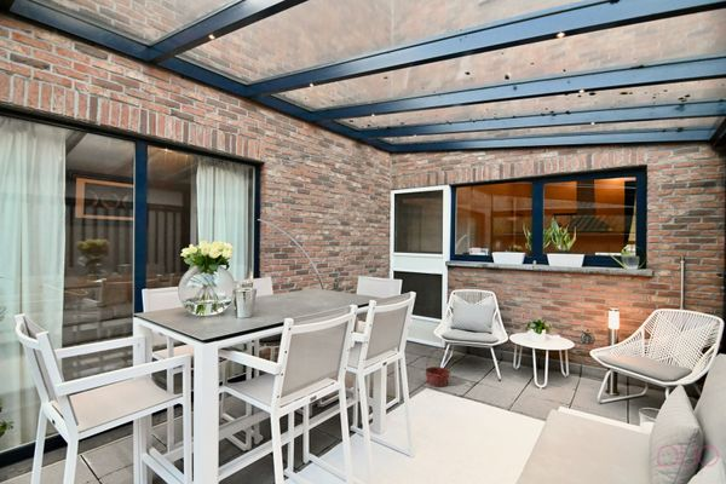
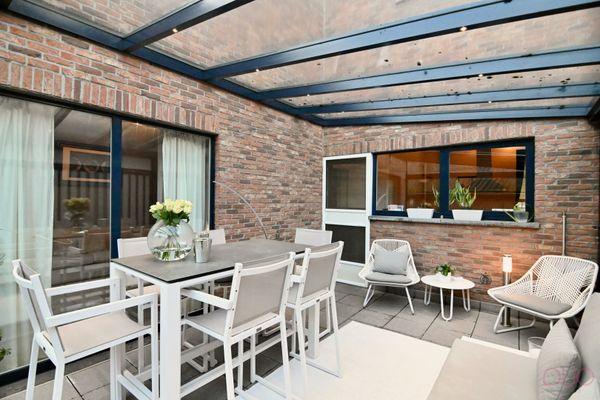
- basket (437, 367)
